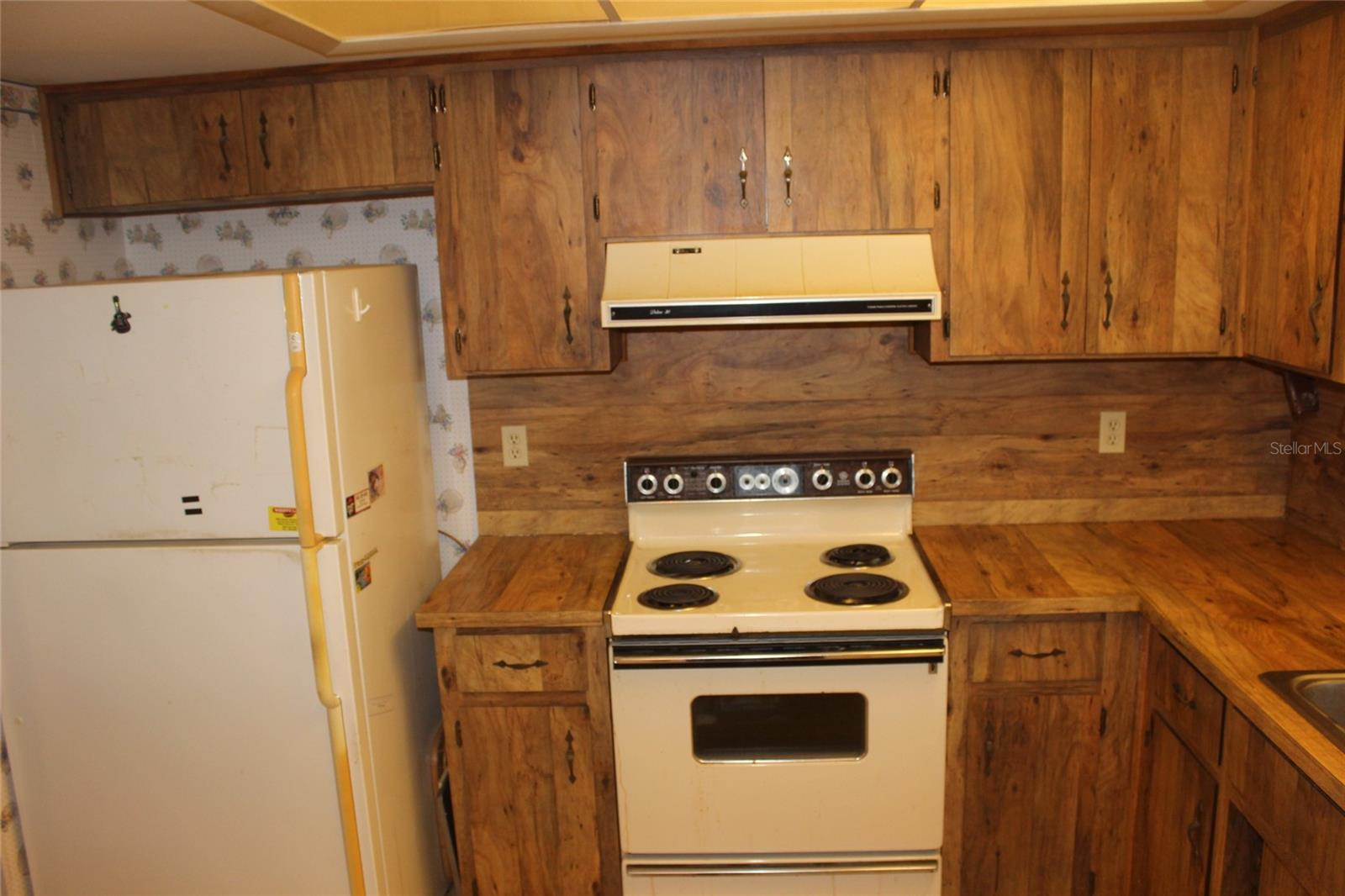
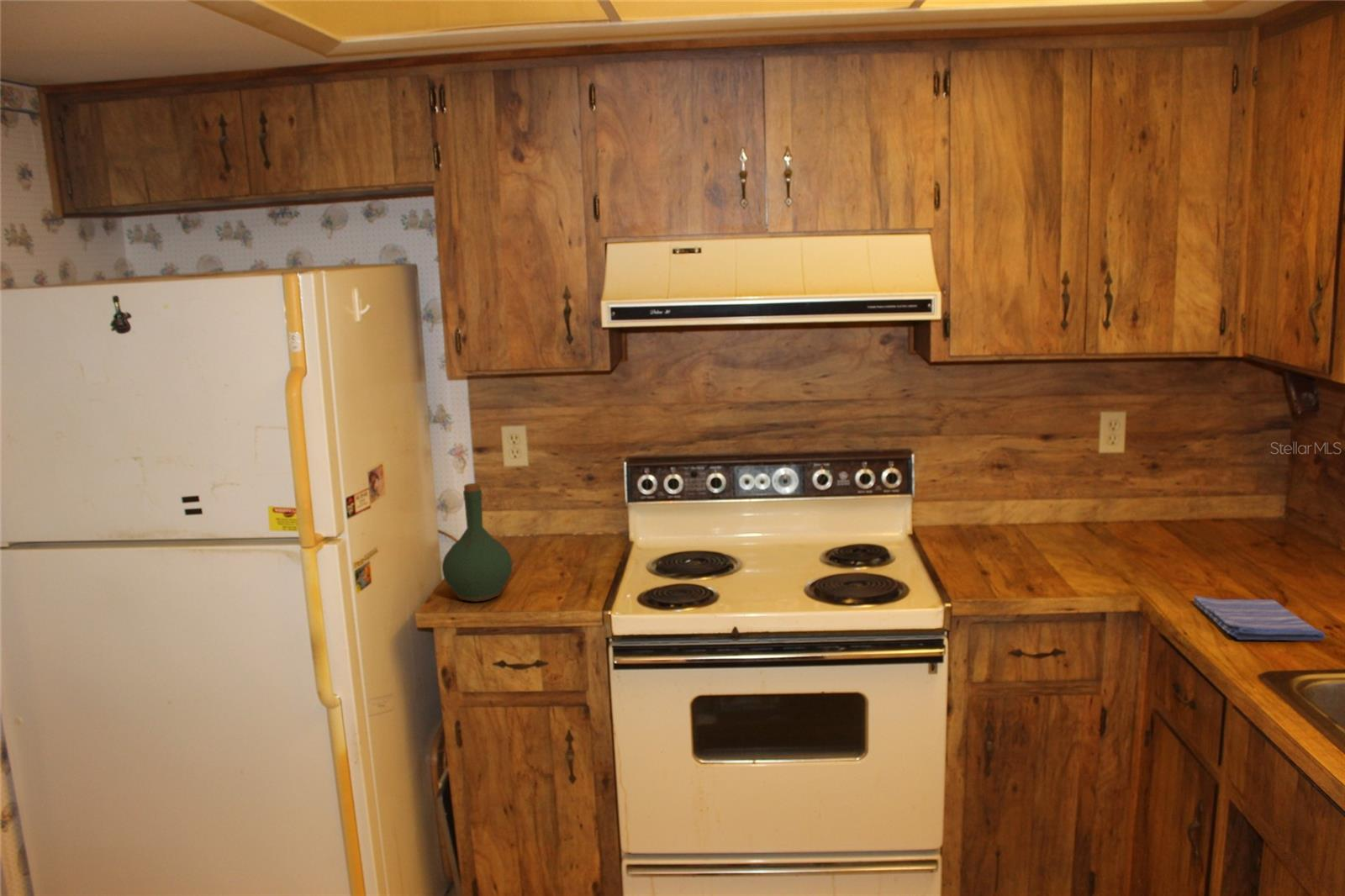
+ dish towel (1255, 615)
+ bottle (476, 540)
